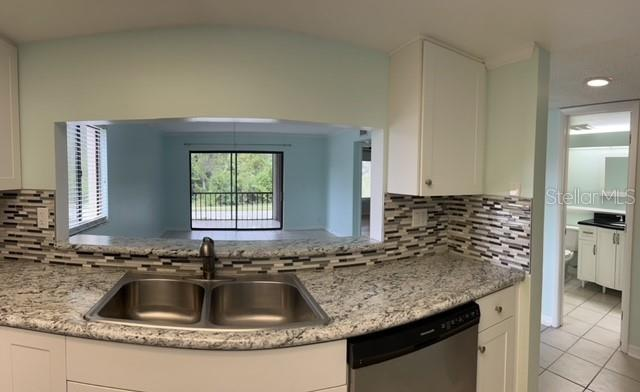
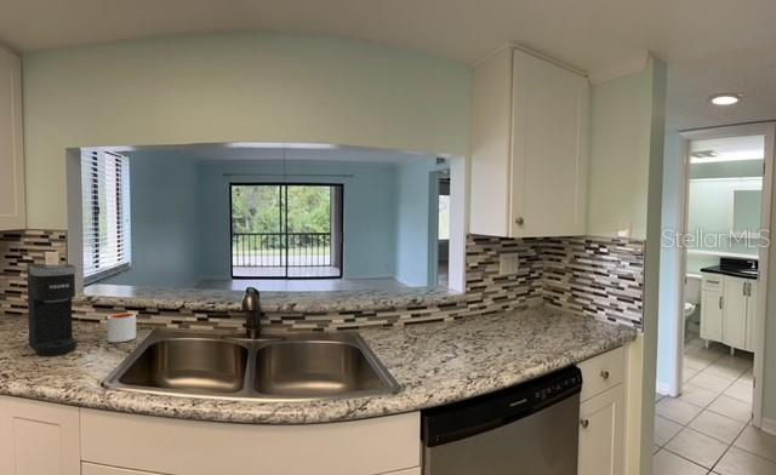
+ coffee maker (51, 305)
+ mug (124, 326)
